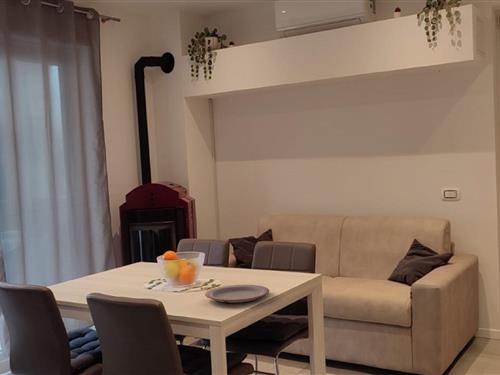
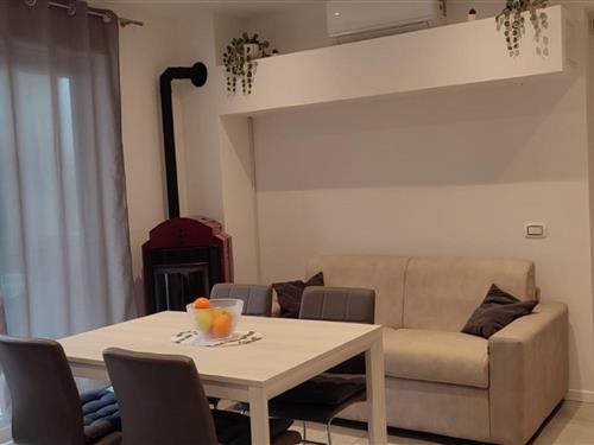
- plate (237, 294)
